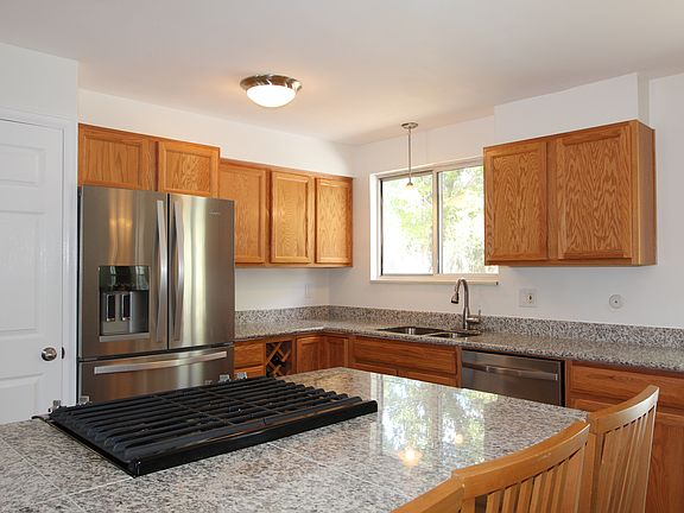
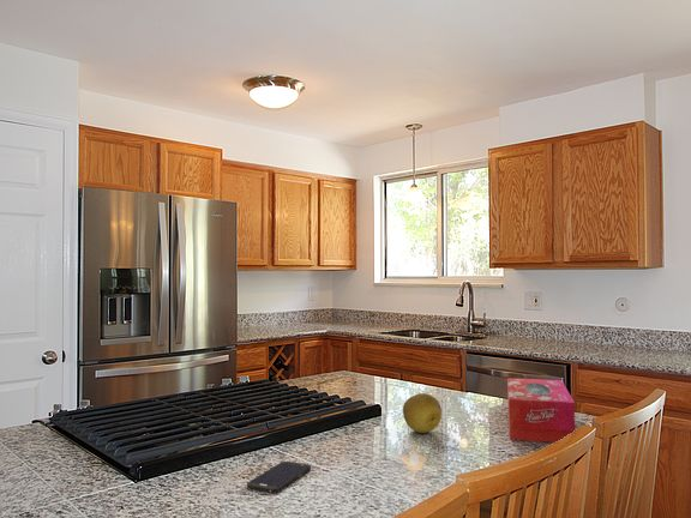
+ smartphone (280, 475)
+ tissue box (537, 406)
+ fruit (422, 412)
